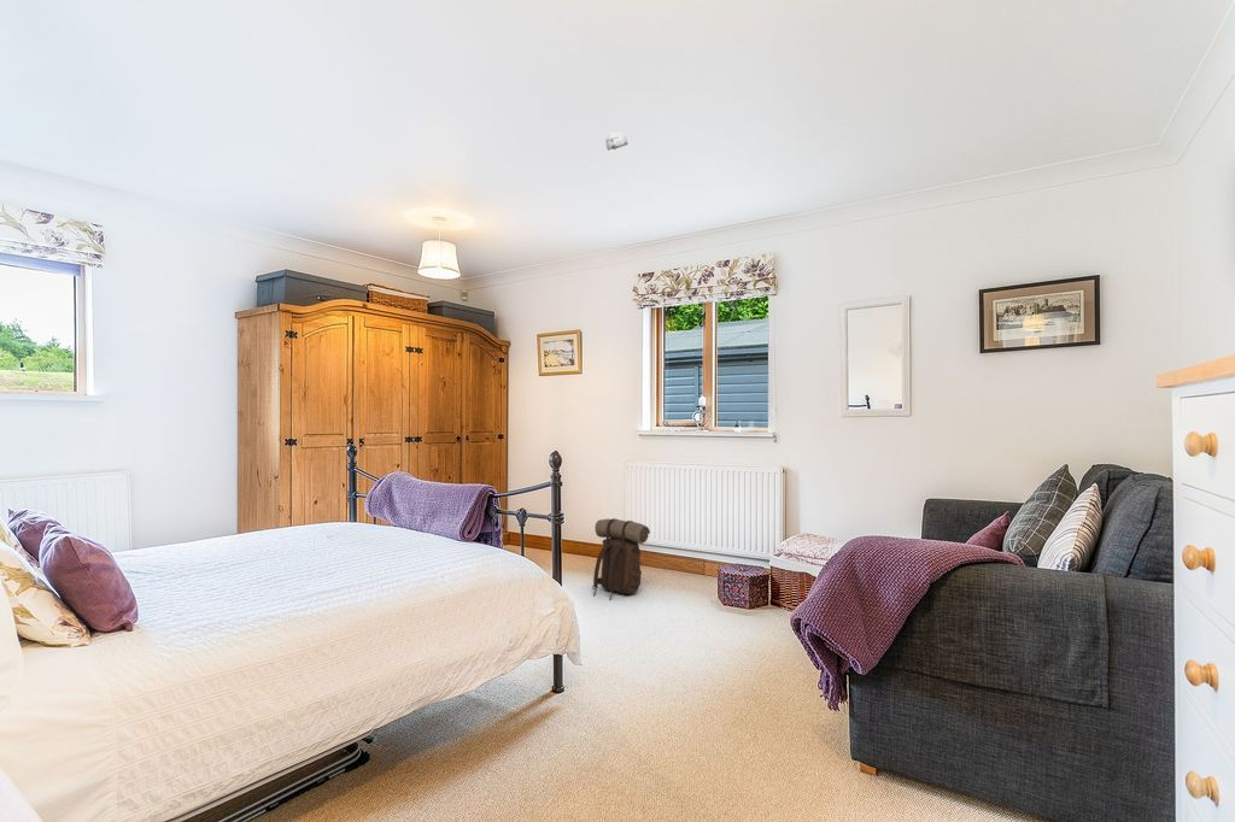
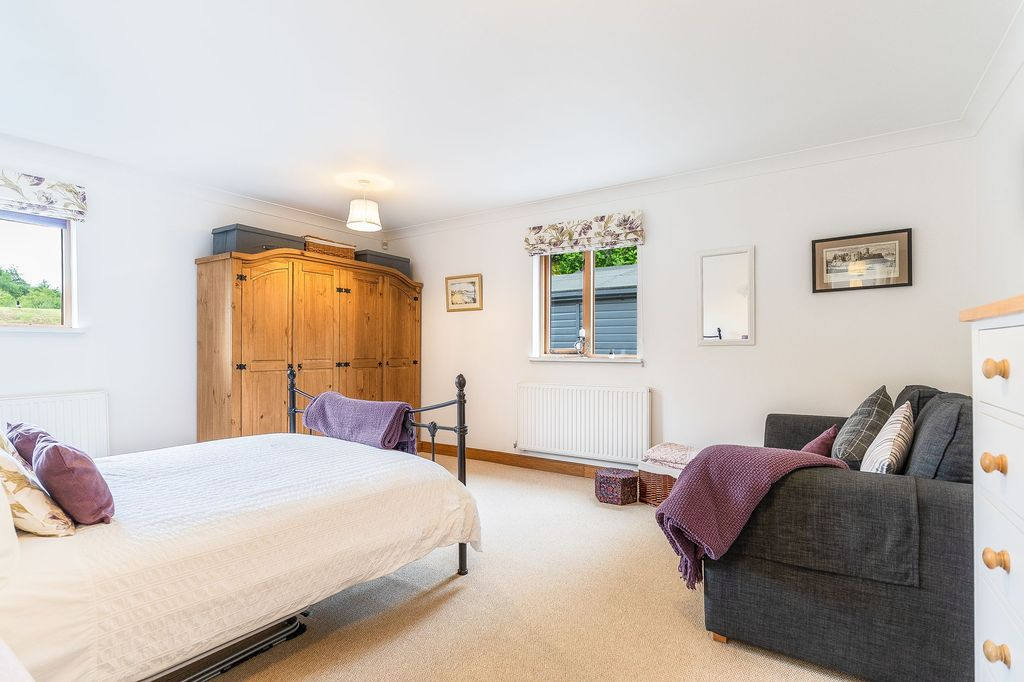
- smoke detector (616, 142)
- backpack (615, 557)
